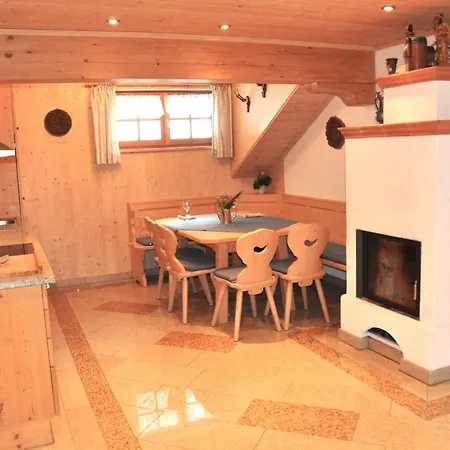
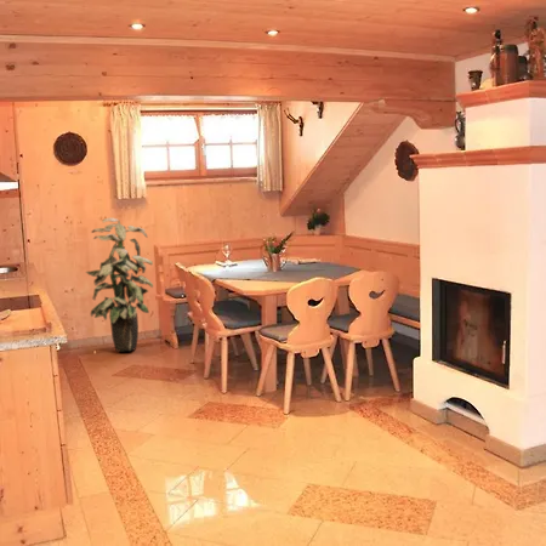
+ indoor plant (119, 284)
